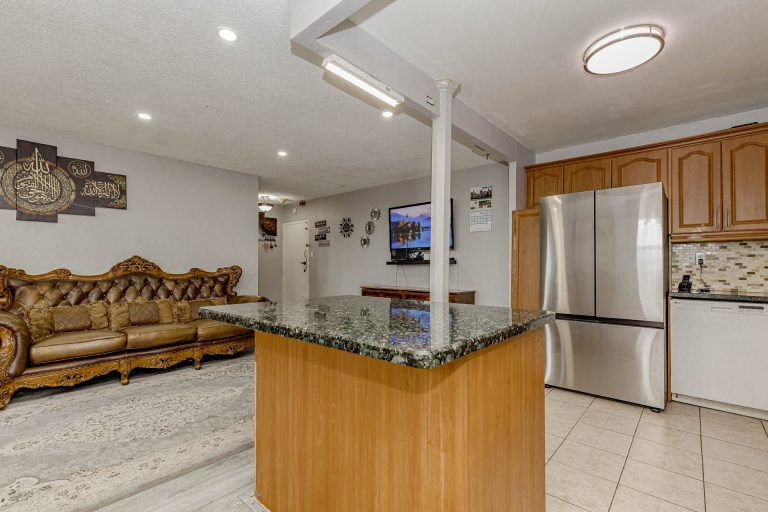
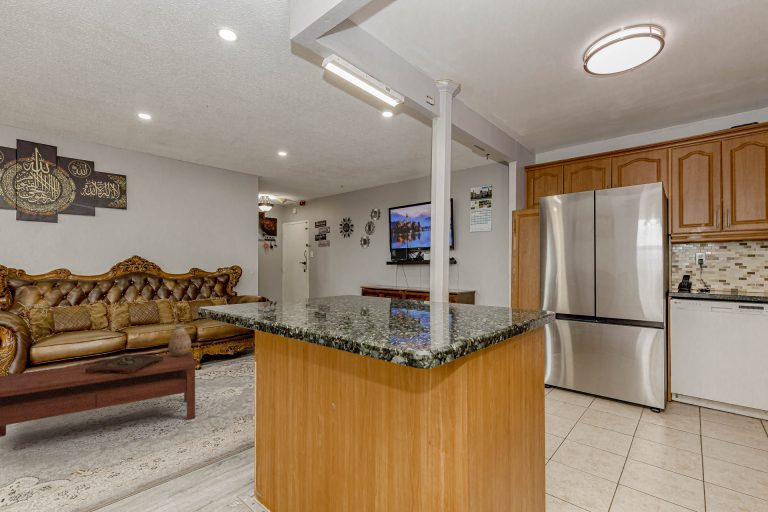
+ wooden tray (126, 360)
+ coffee table (100, 398)
+ vase (180, 340)
